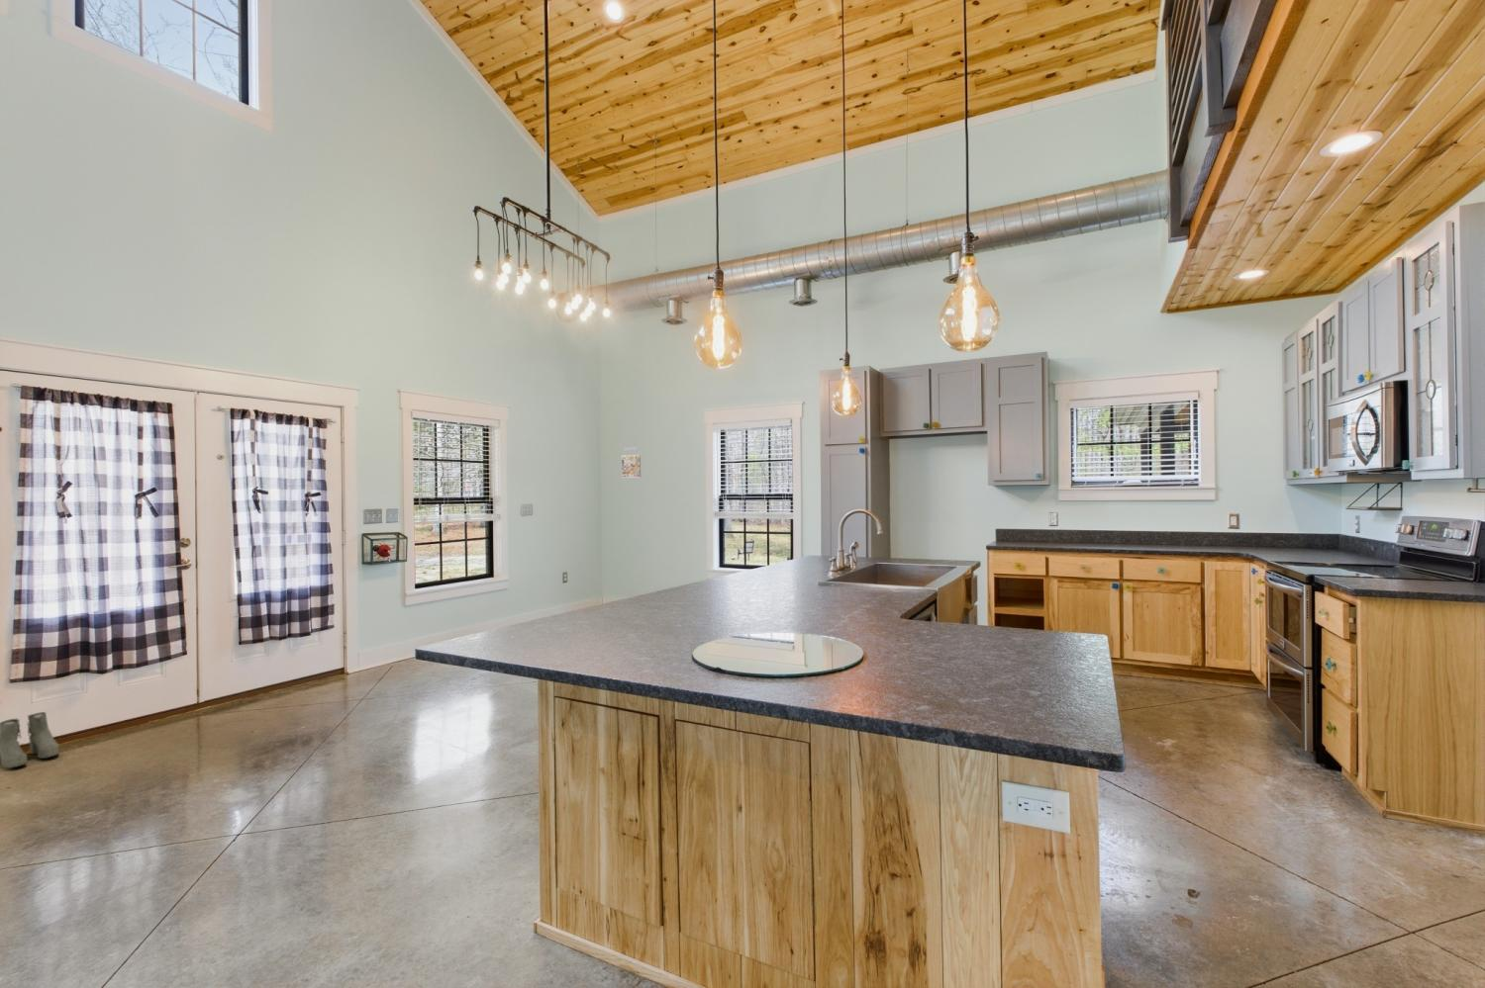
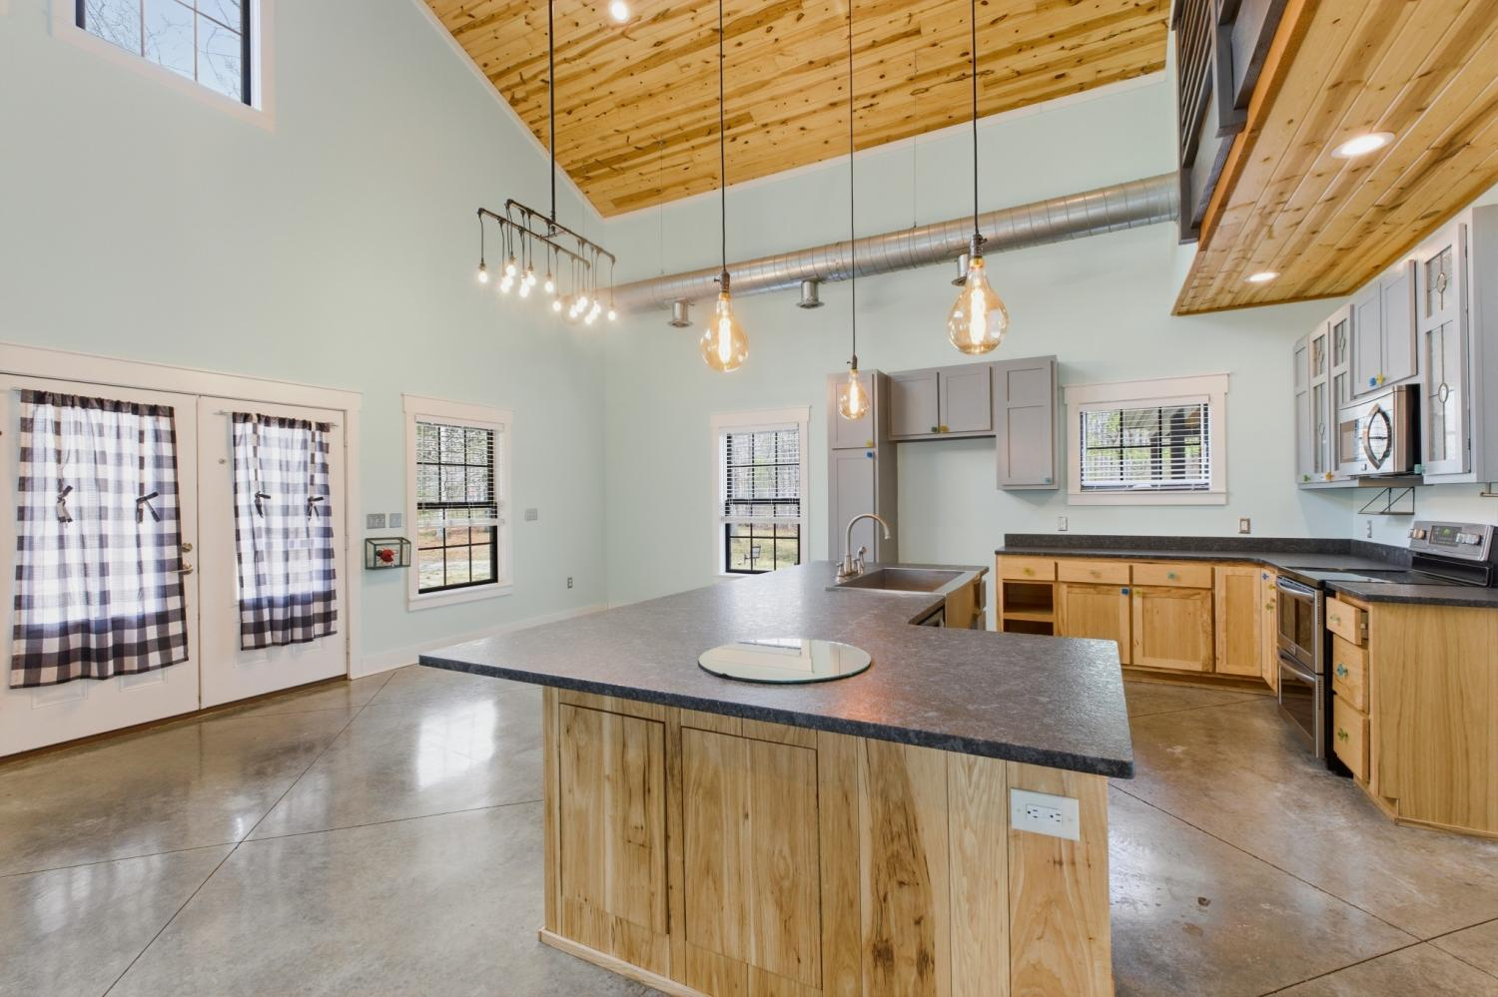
- boots (29, 738)
- calendar (631, 462)
